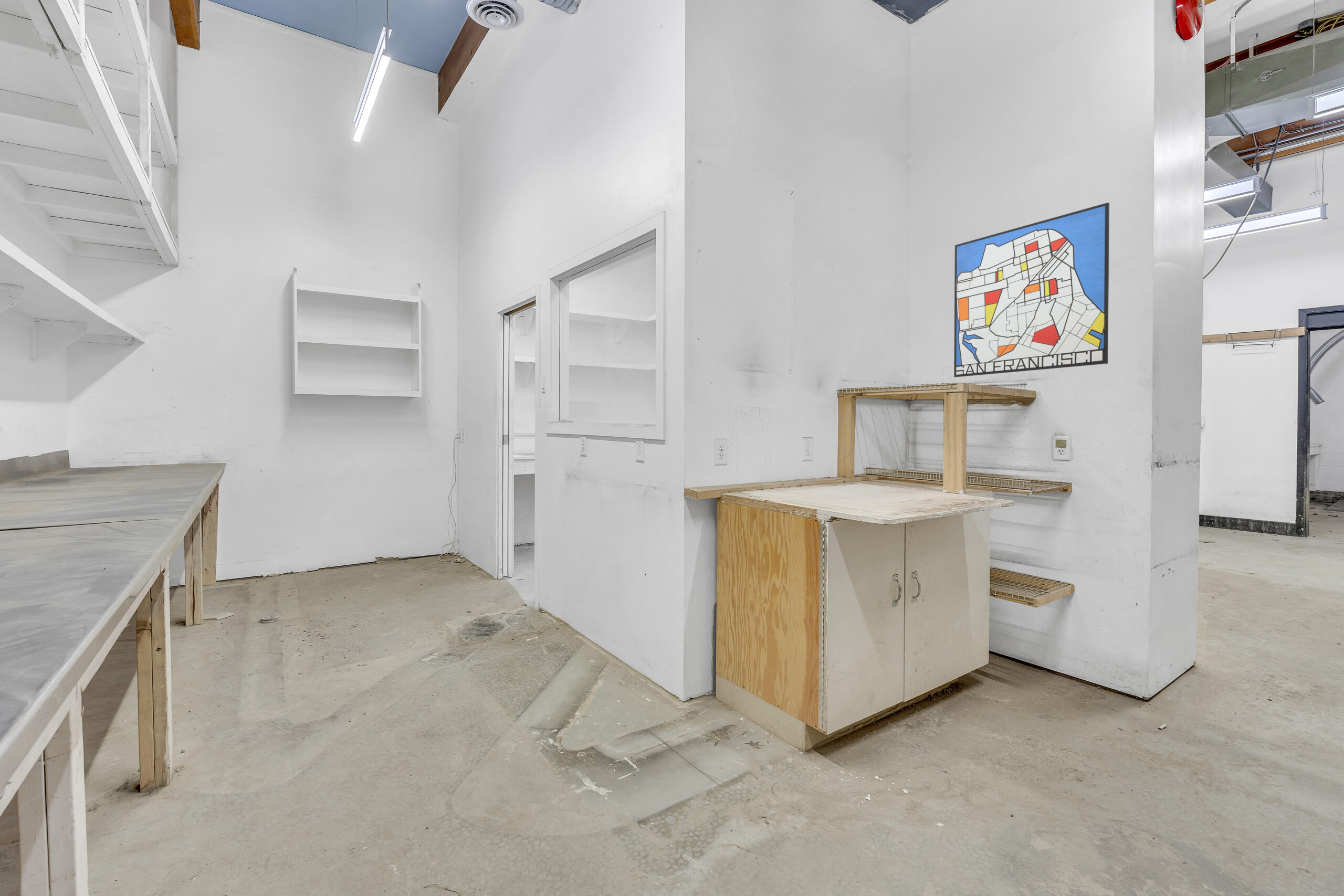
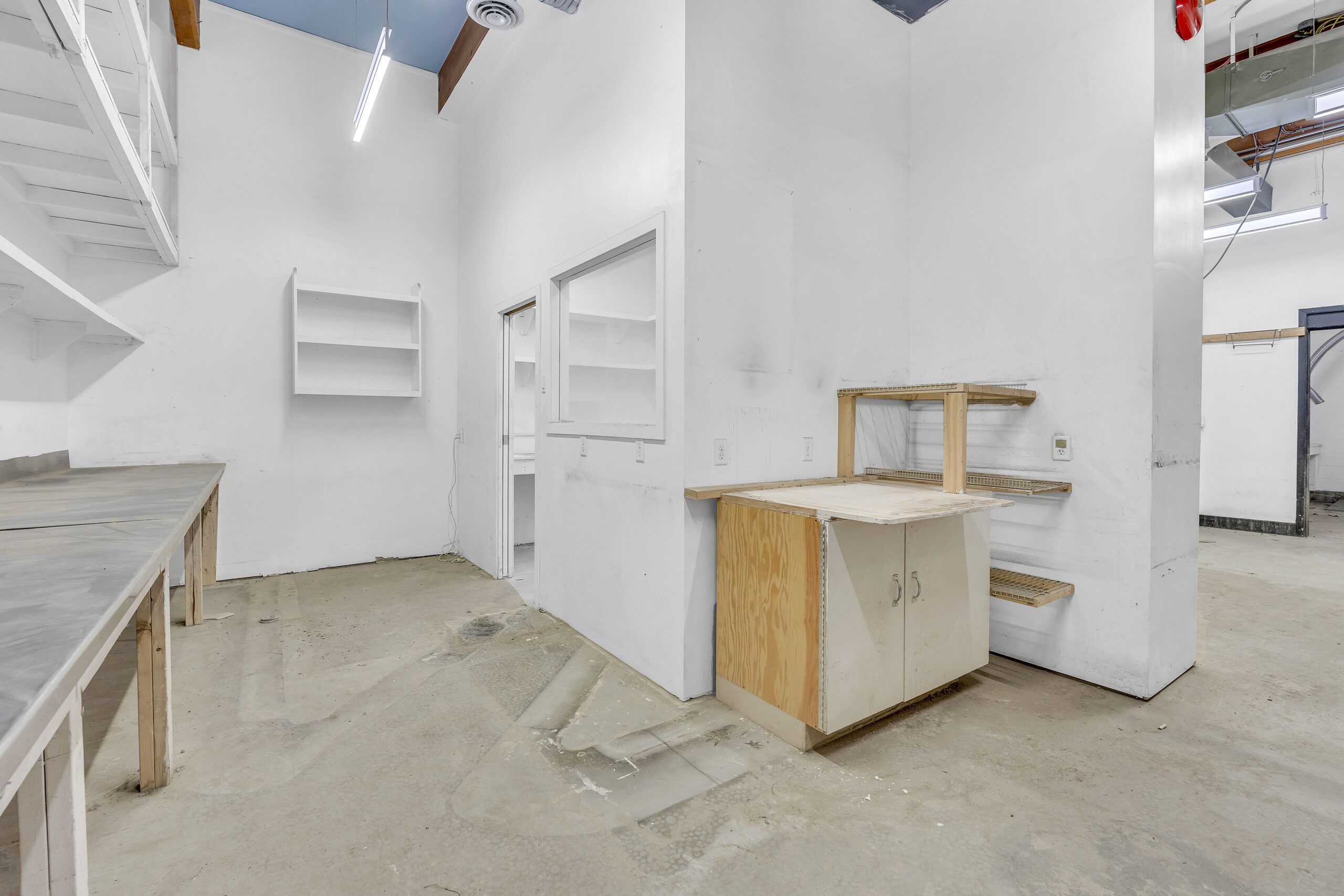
- wall art (1024, 299)
